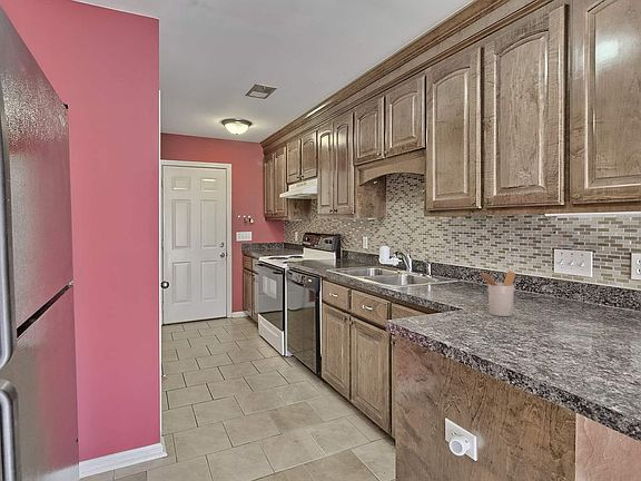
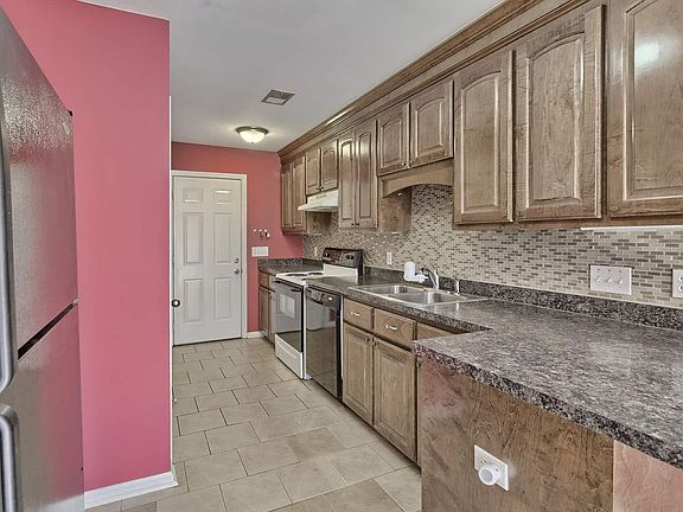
- utensil holder (495, 292)
